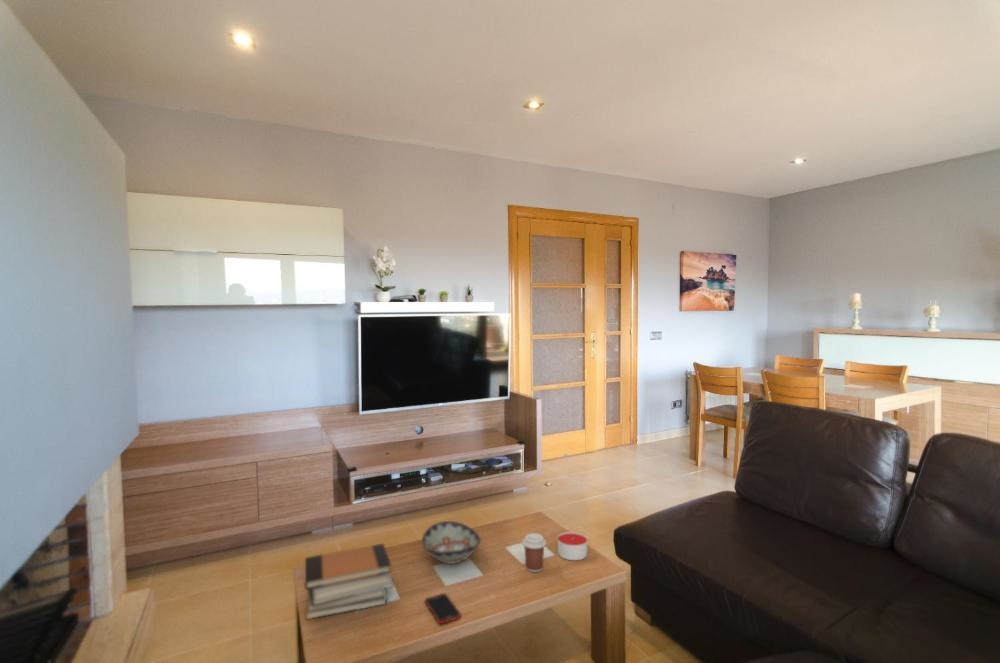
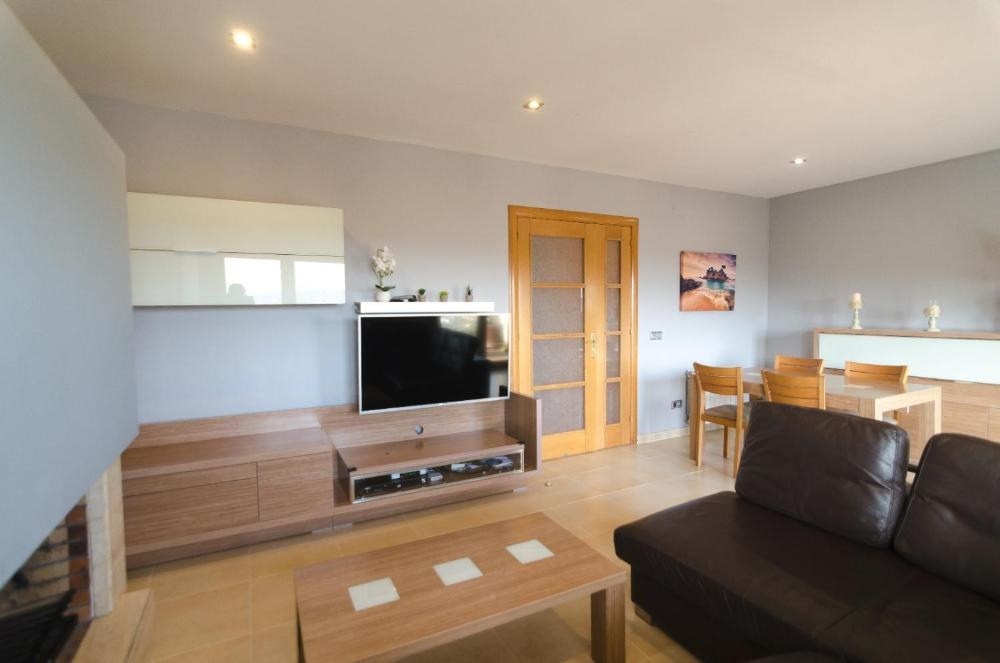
- coffee cup (534, 552)
- book stack (348, 579)
- cell phone (442, 608)
- decorative bowl (451, 546)
- candle (572, 545)
